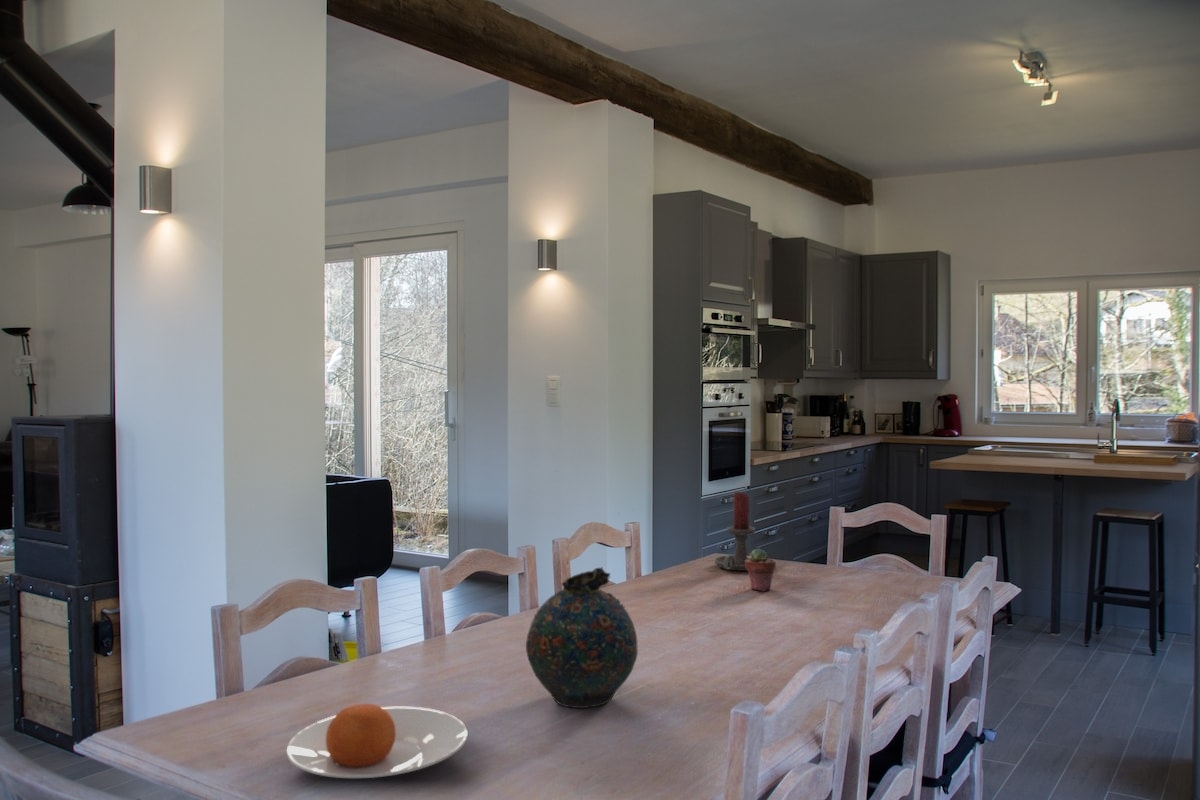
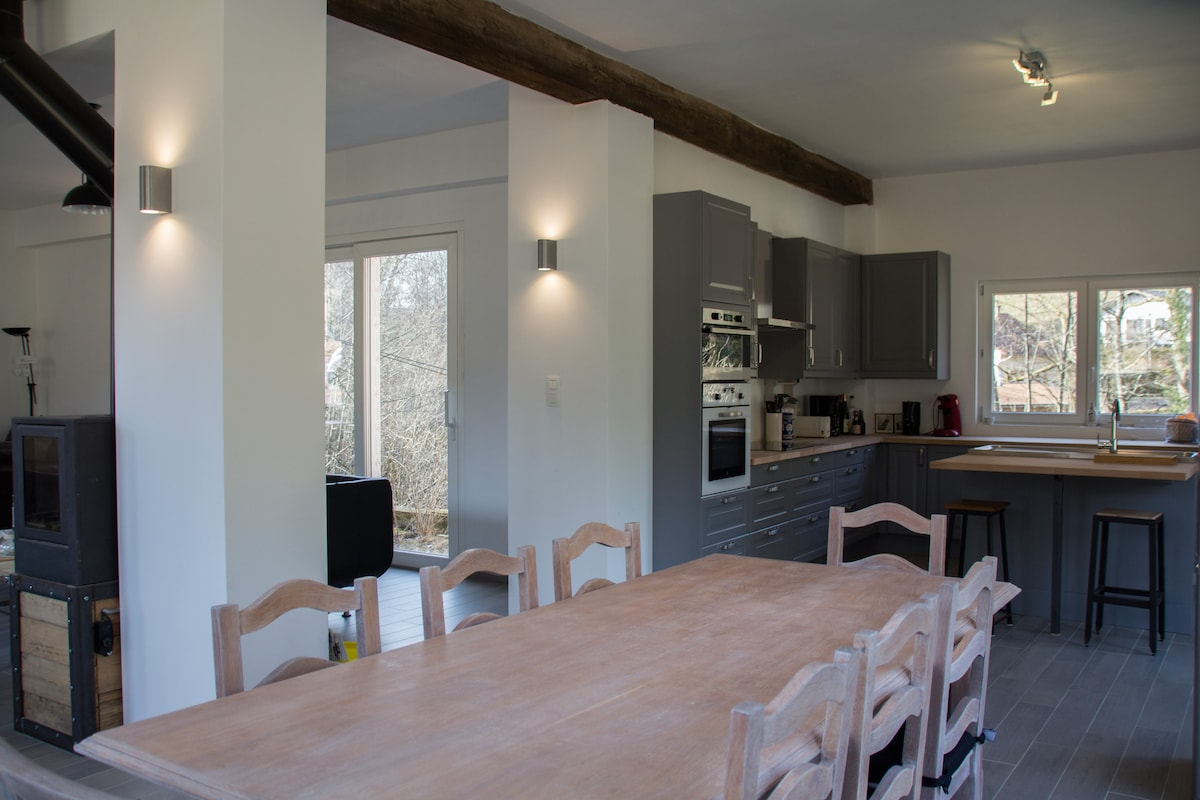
- candle holder (738, 530)
- snuff bottle (582, 633)
- plate (379, 732)
- potted succulent (760, 568)
